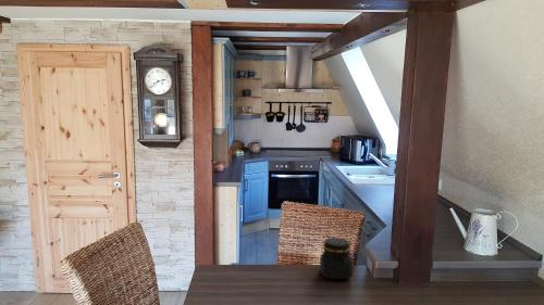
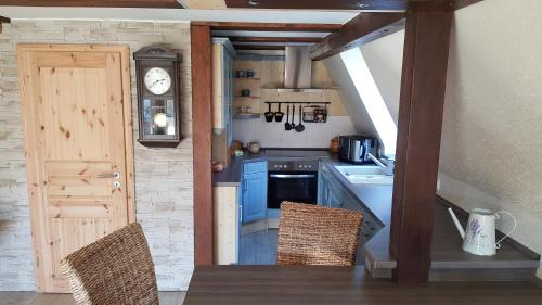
- jar (336, 257)
